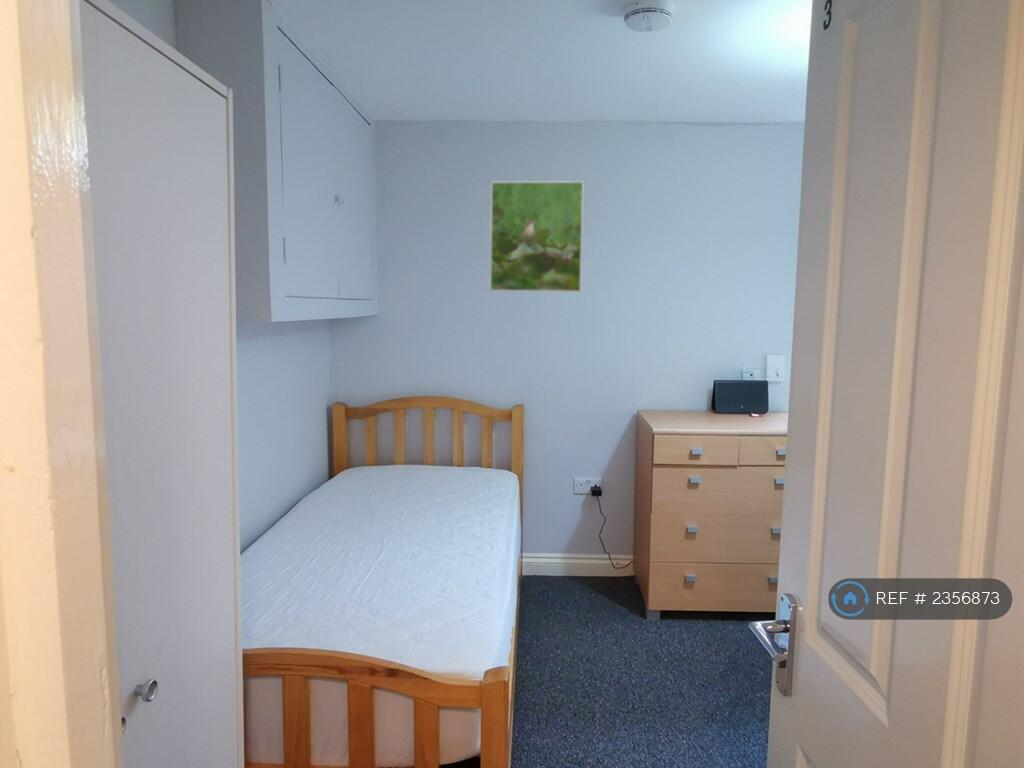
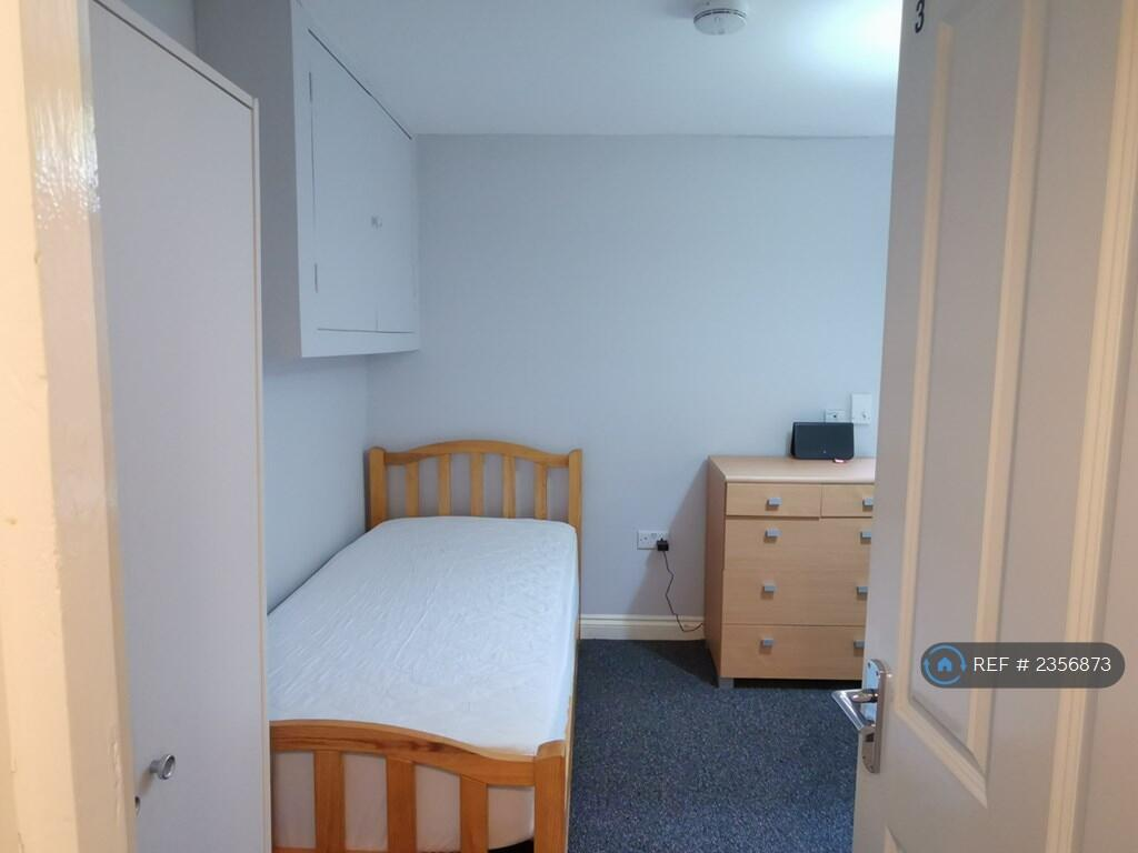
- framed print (536, 237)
